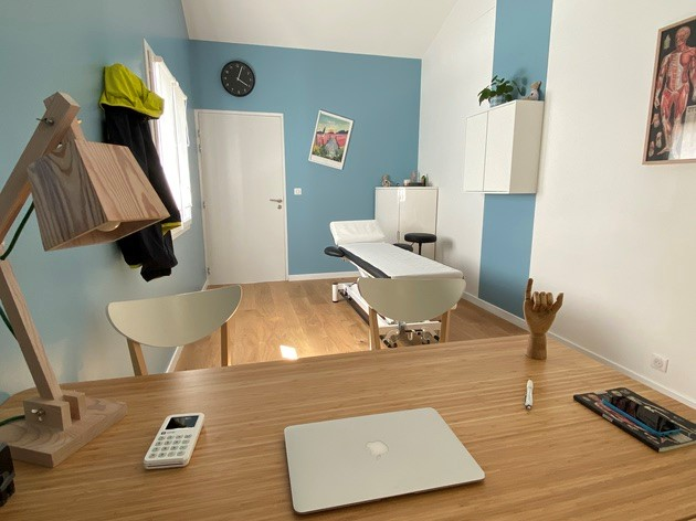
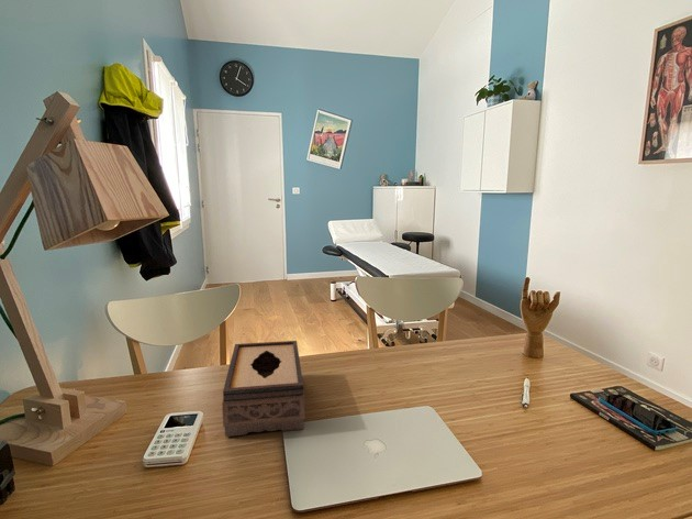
+ tissue box (265, 382)
